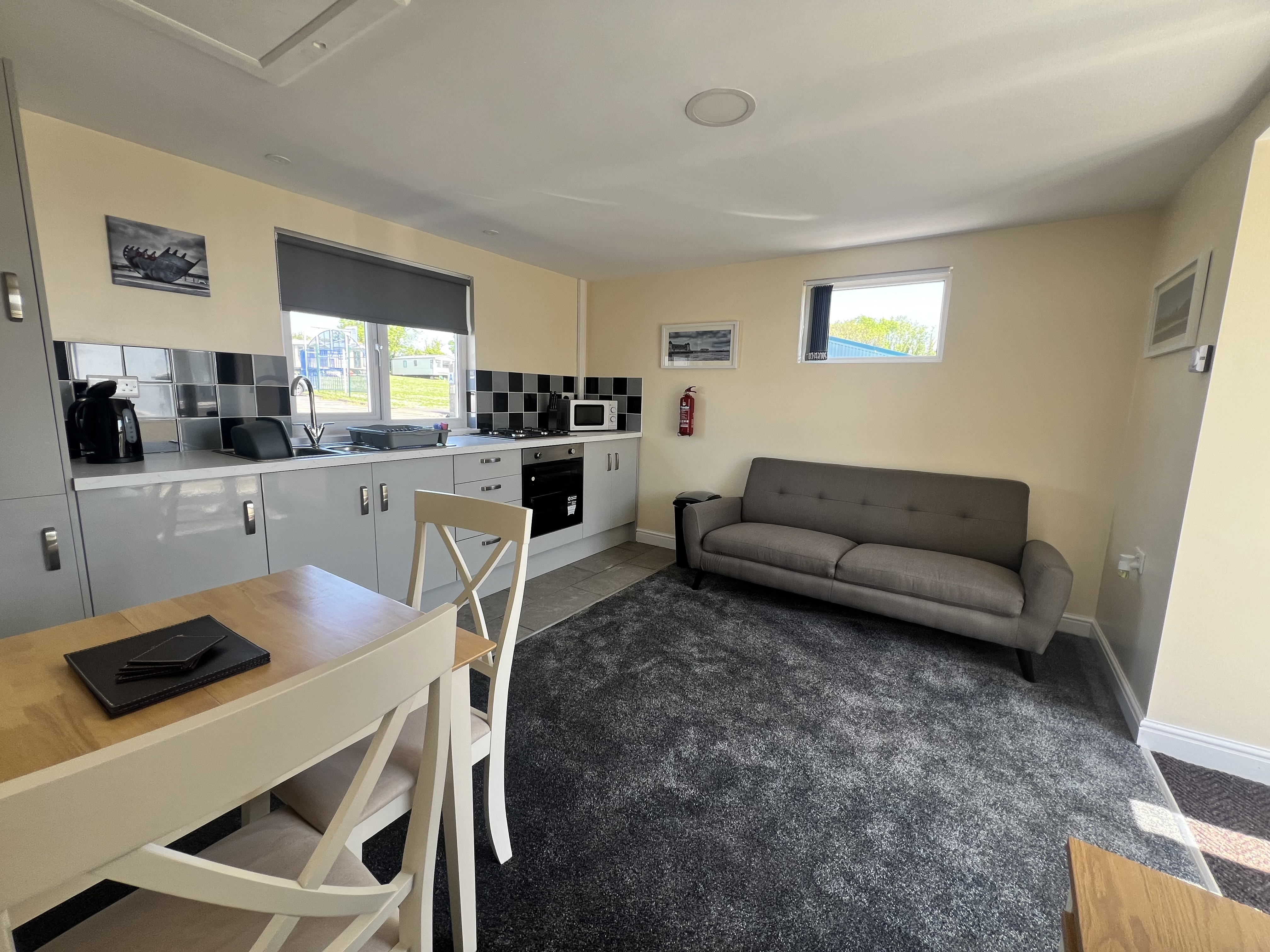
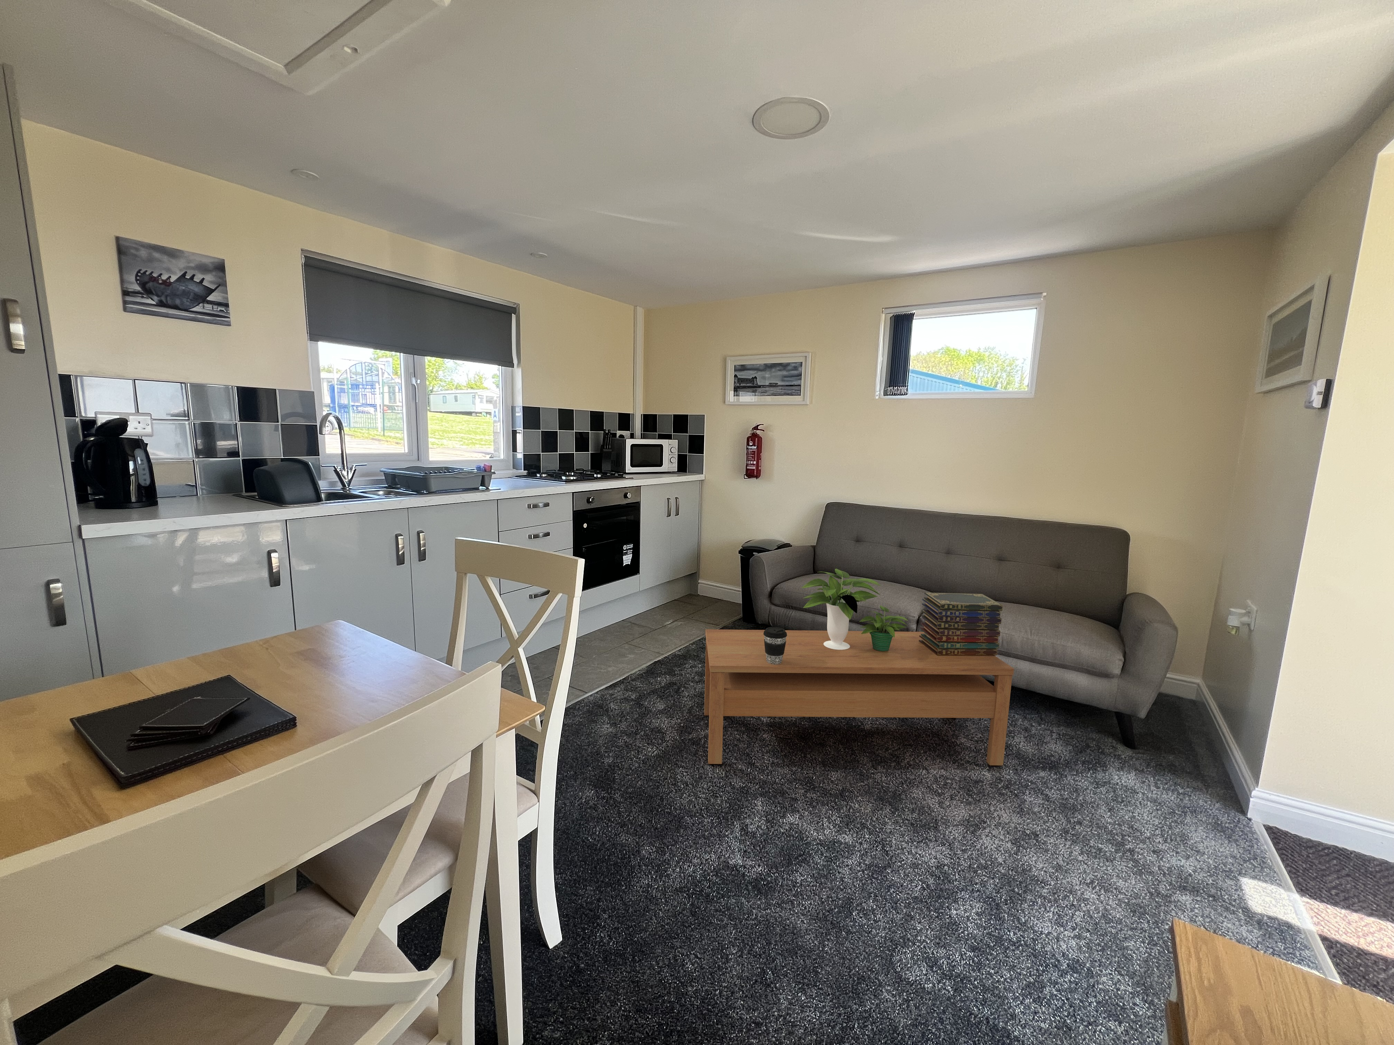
+ coffee cup (775, 645)
+ book stack (959, 622)
+ potted plant (854, 610)
+ coffee table (844, 693)
